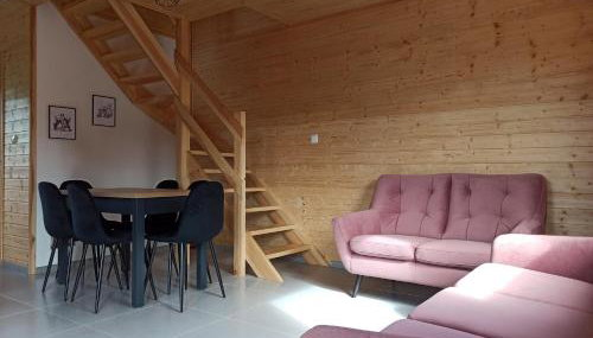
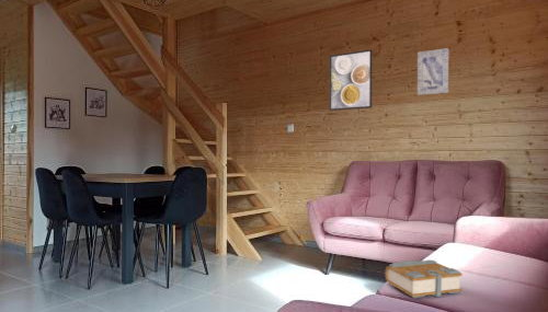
+ book (422, 276)
+ wall art (432, 71)
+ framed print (350, 80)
